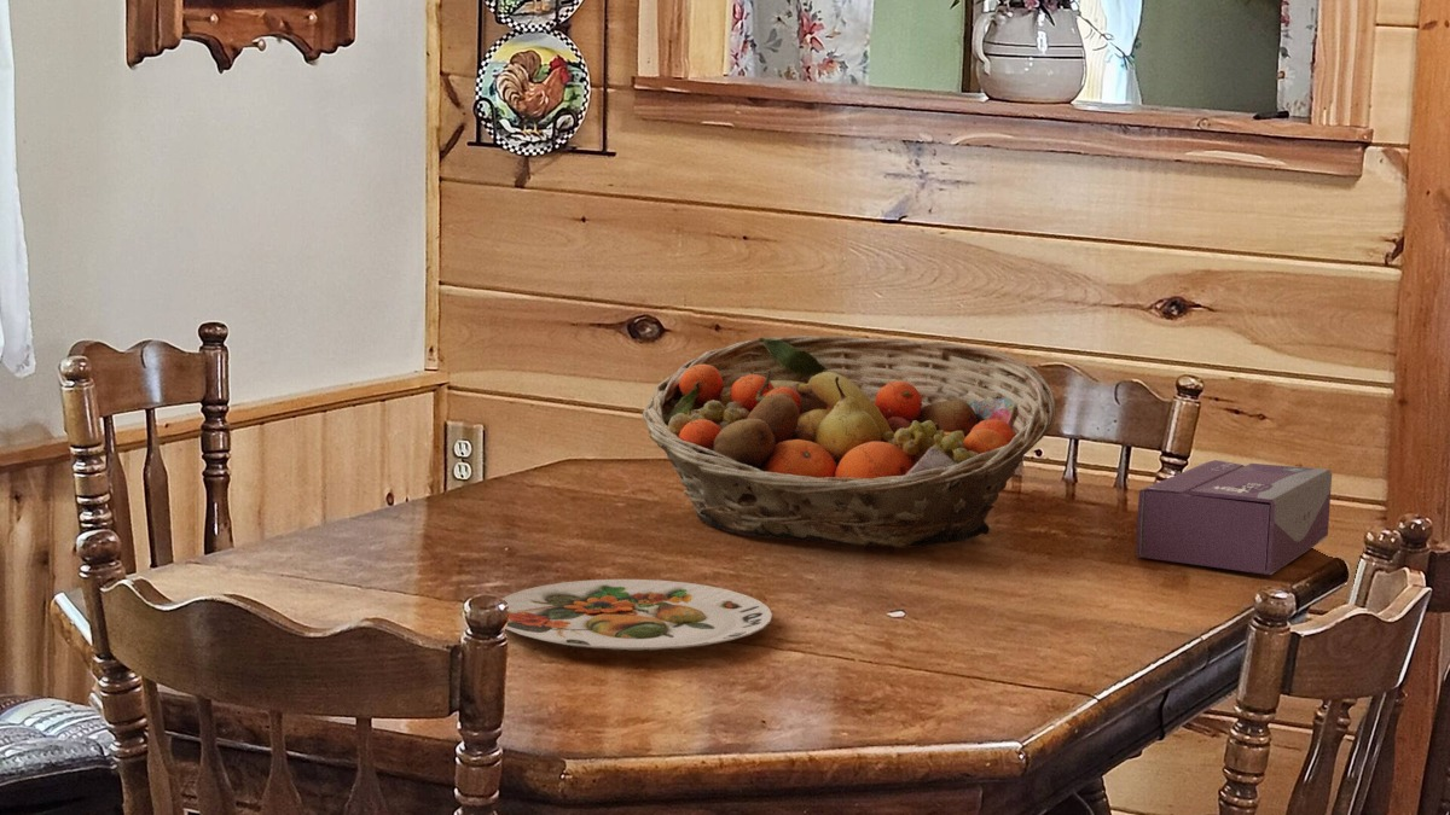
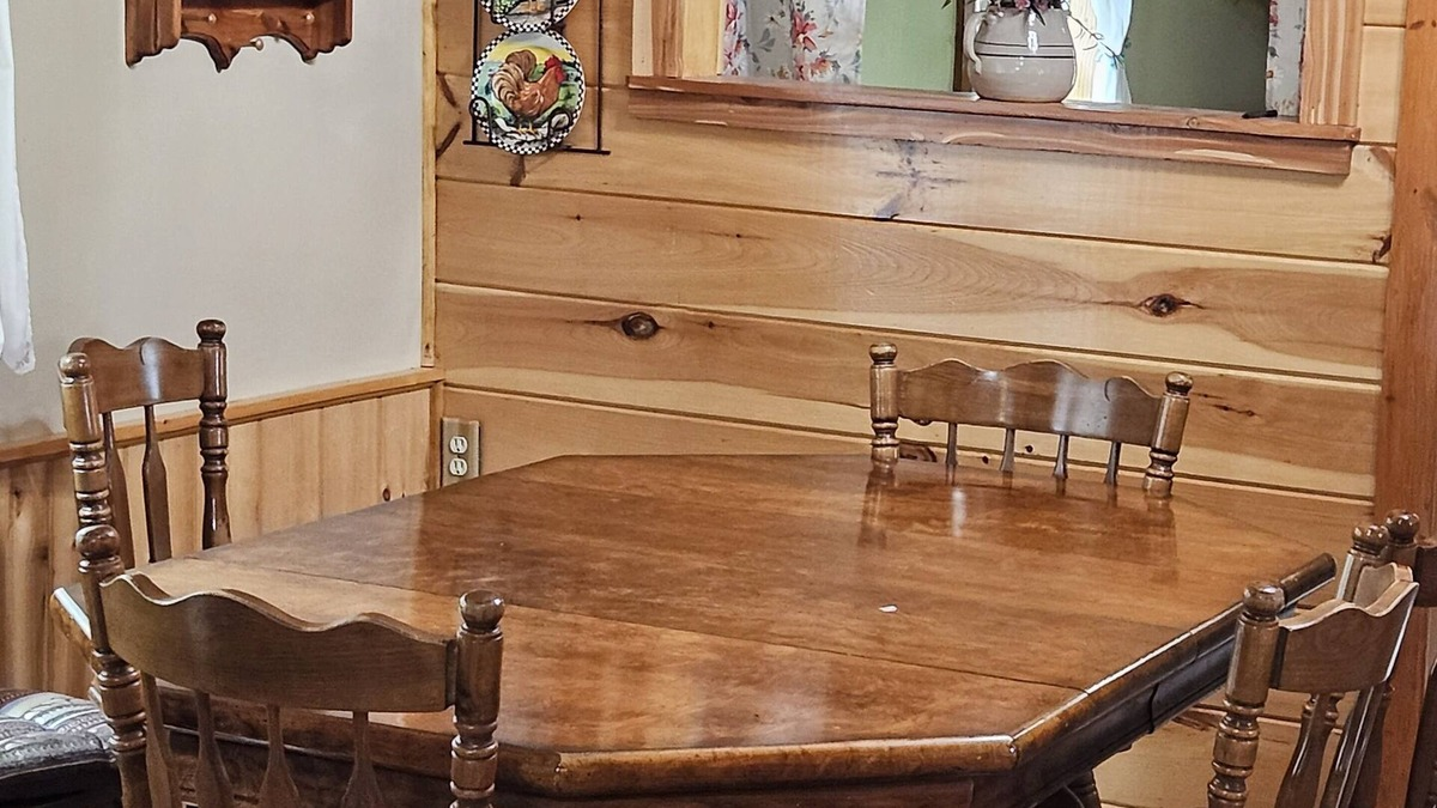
- plate (631, 616)
- tissue box (1236, 511)
- fruit basket (846, 435)
